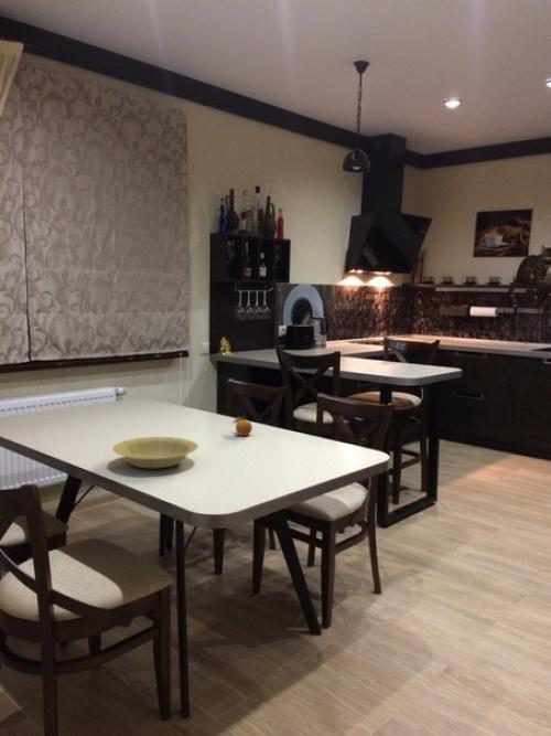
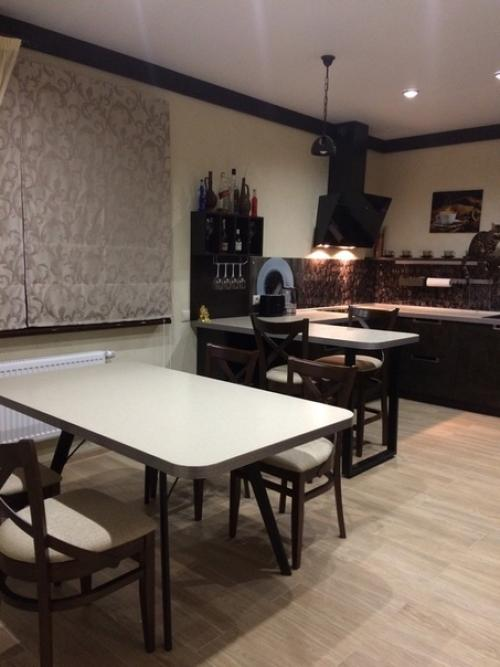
- fruit (240, 423)
- bowl (155, 455)
